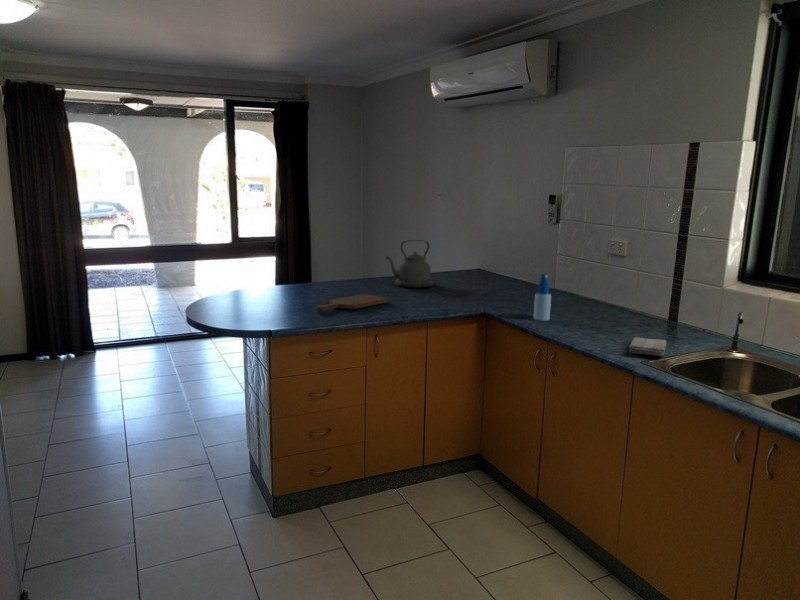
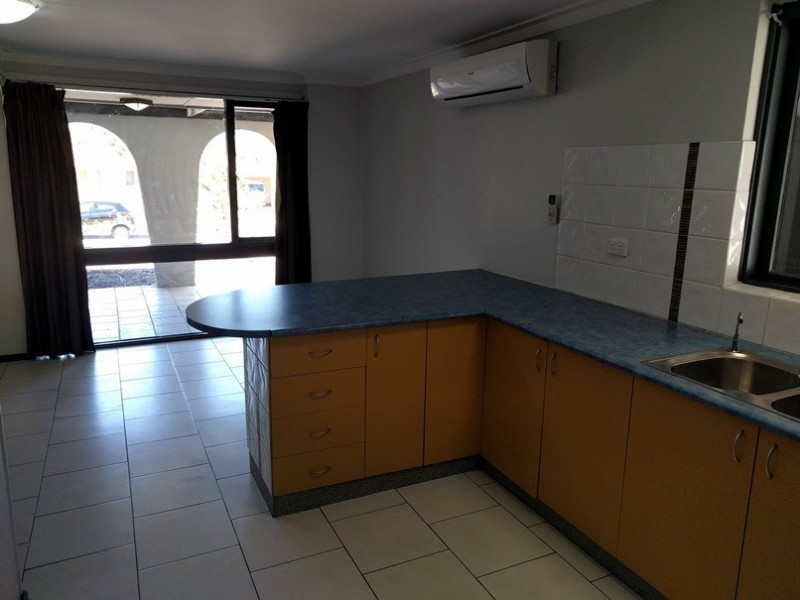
- cutting board (348, 303)
- kettle (413, 263)
- spray bottle (542, 296)
- washcloth (647, 345)
